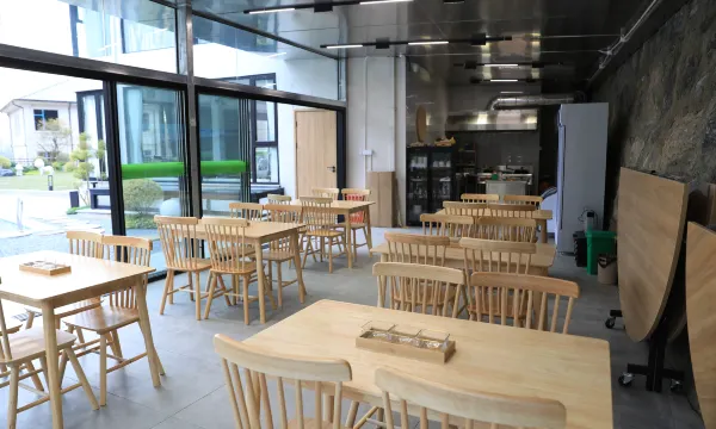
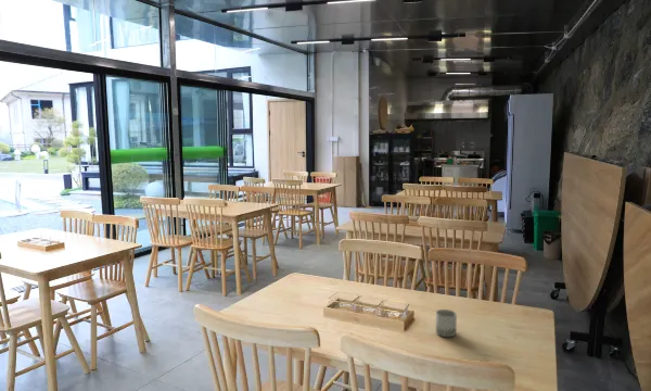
+ cup (446, 321)
